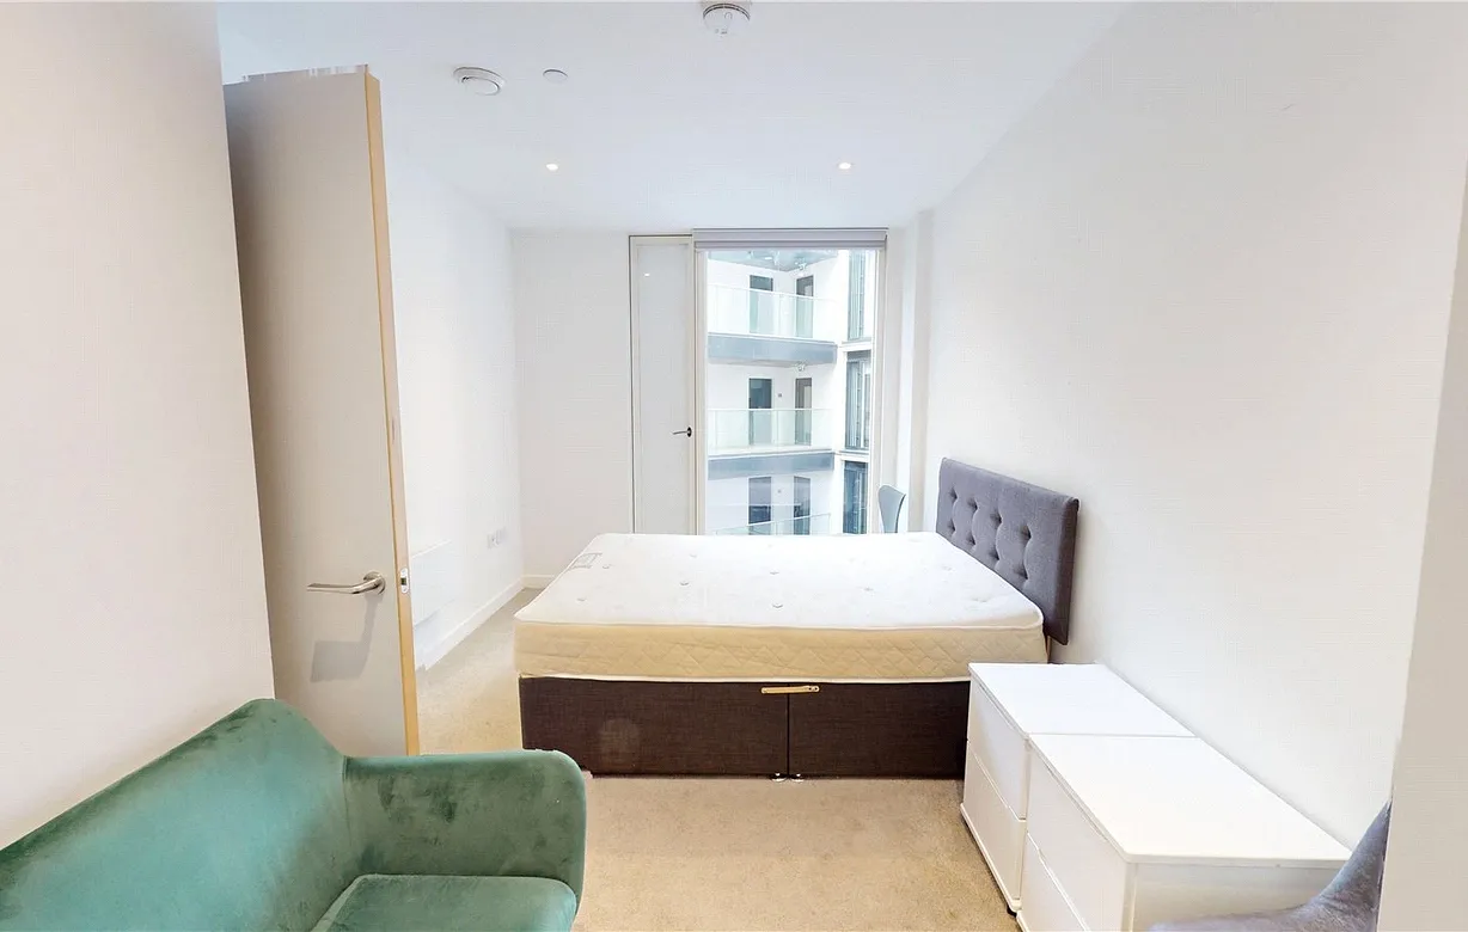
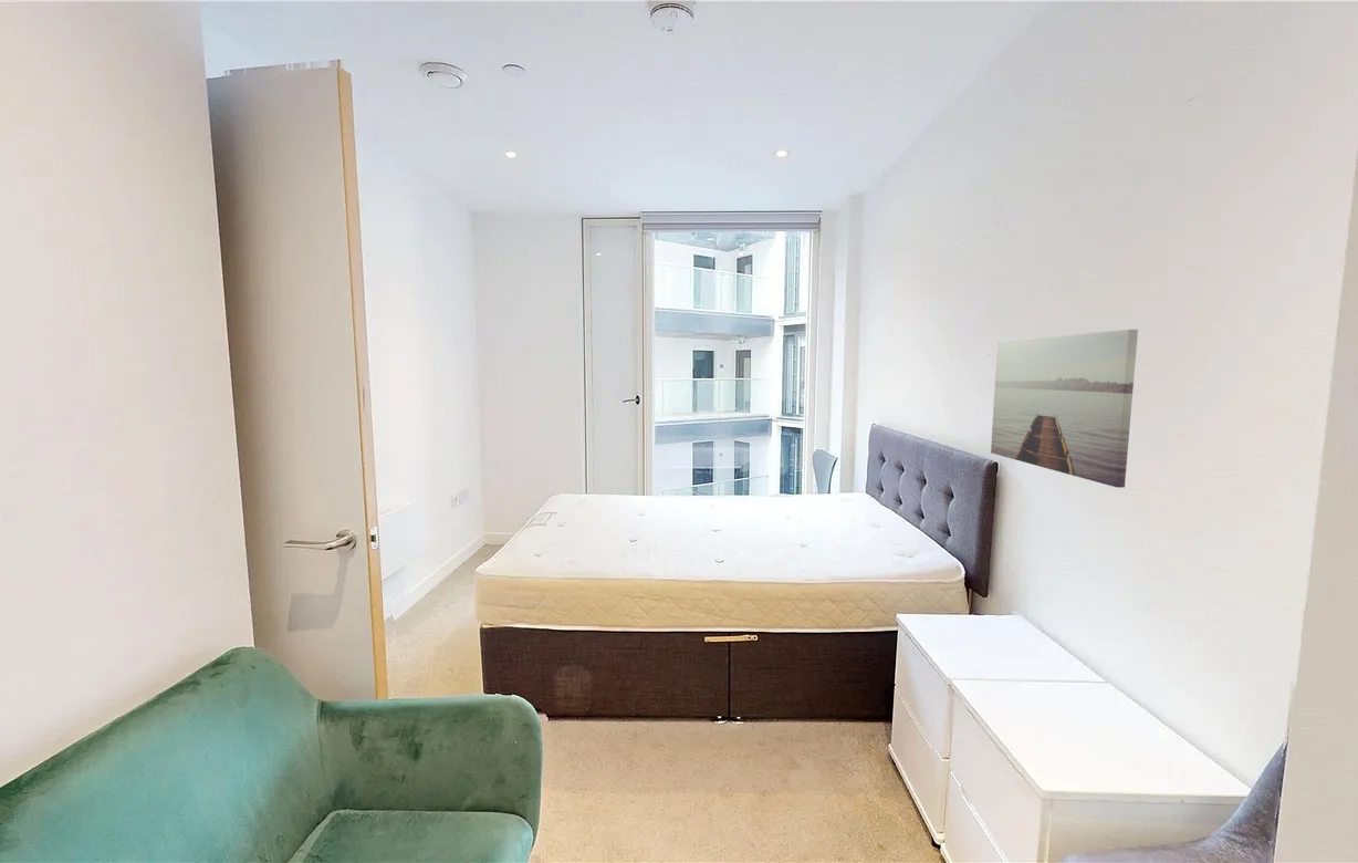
+ wall art (1051, 402)
